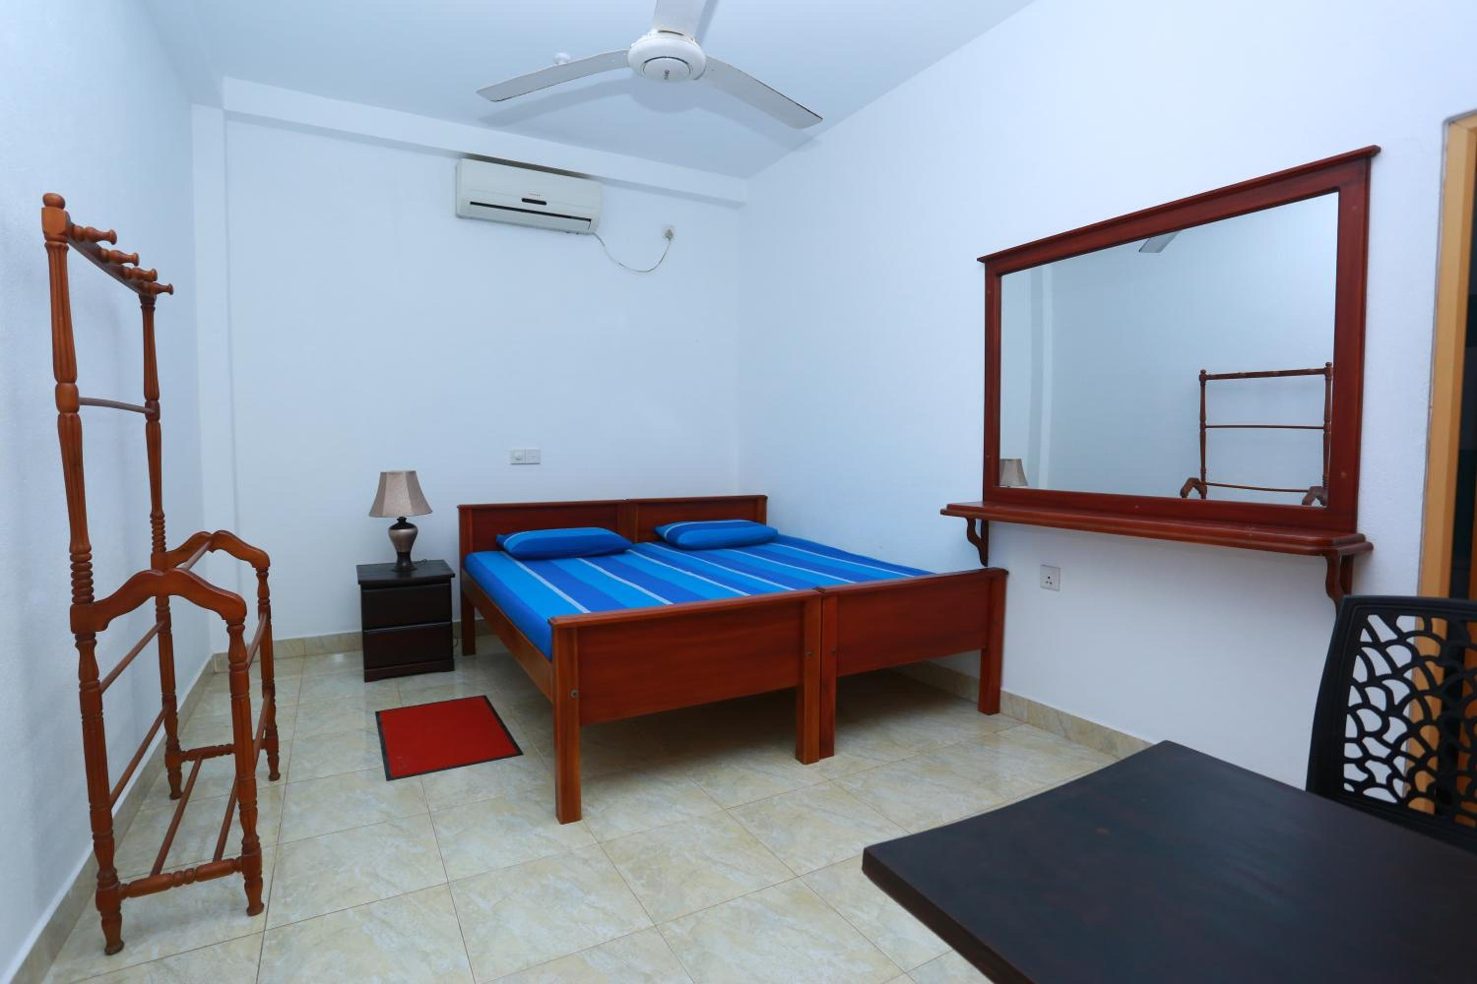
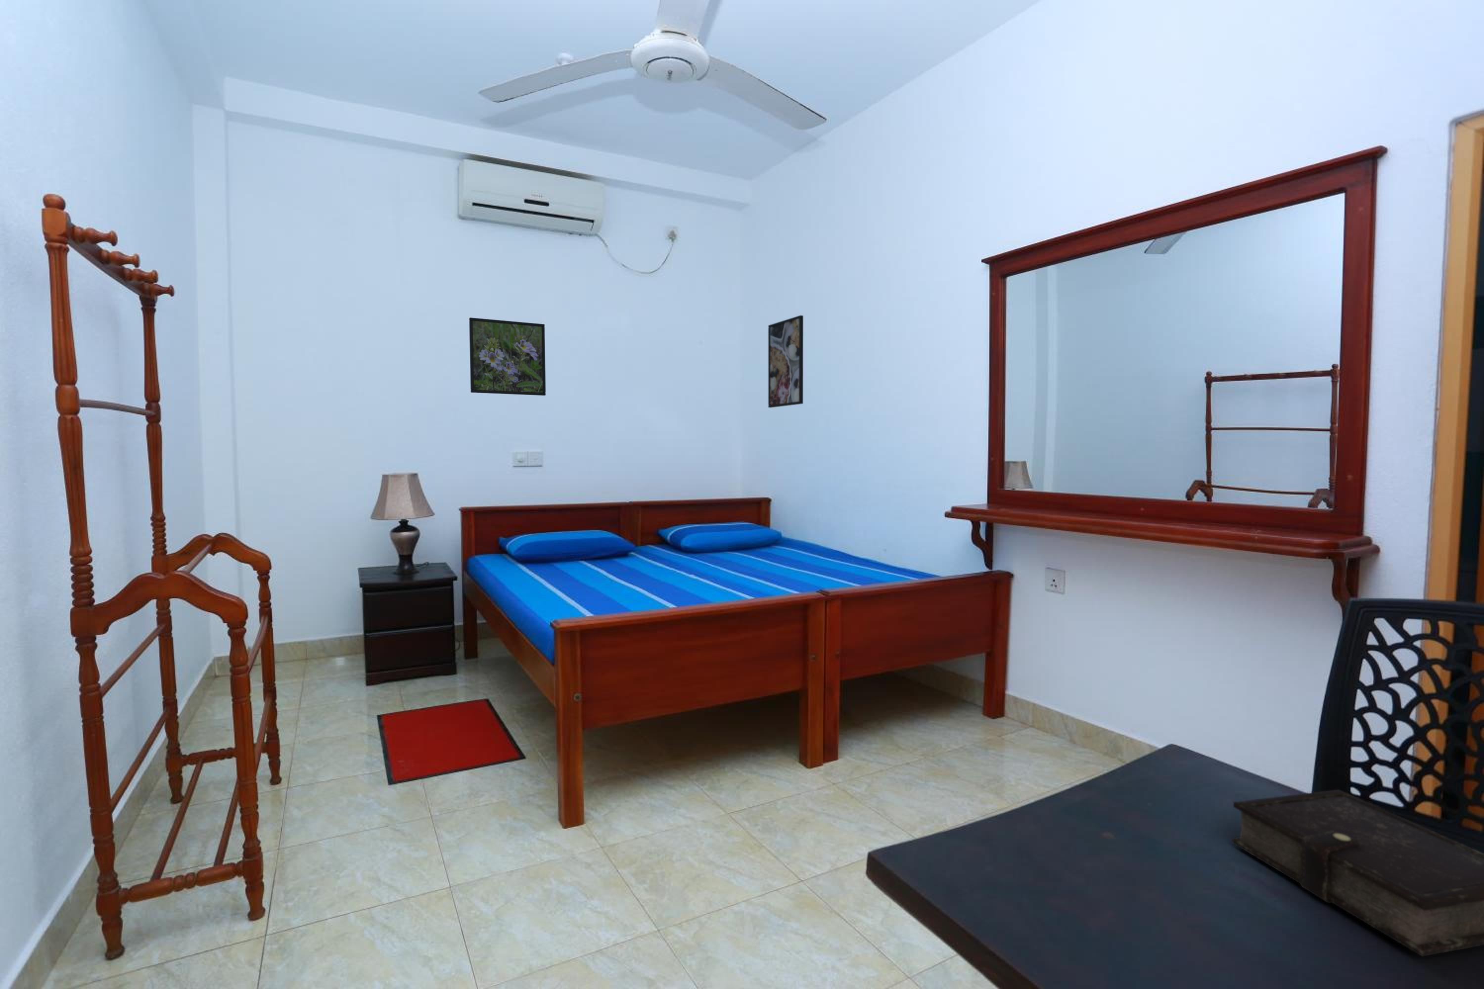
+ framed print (785, 363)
+ book (1342, 842)
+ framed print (508, 358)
